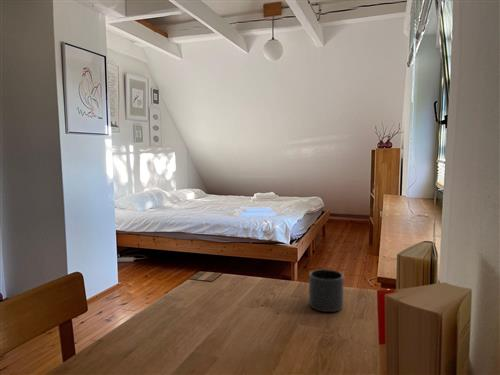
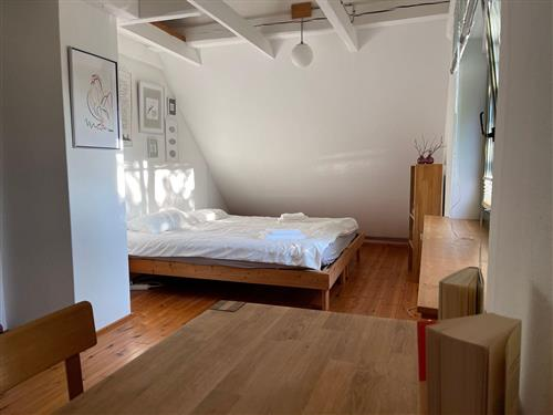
- mug (323, 288)
